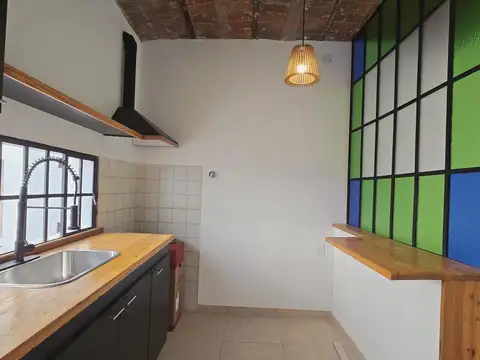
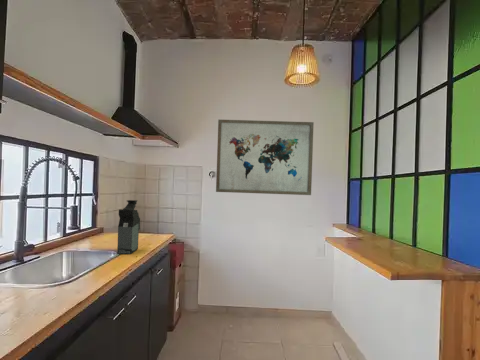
+ coffee maker (129, 226)
+ wall art (264, 157)
